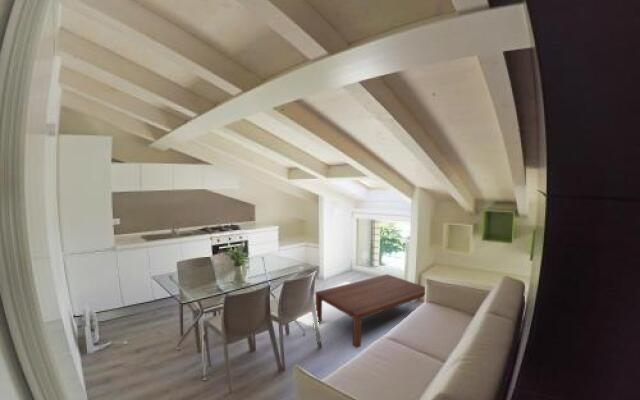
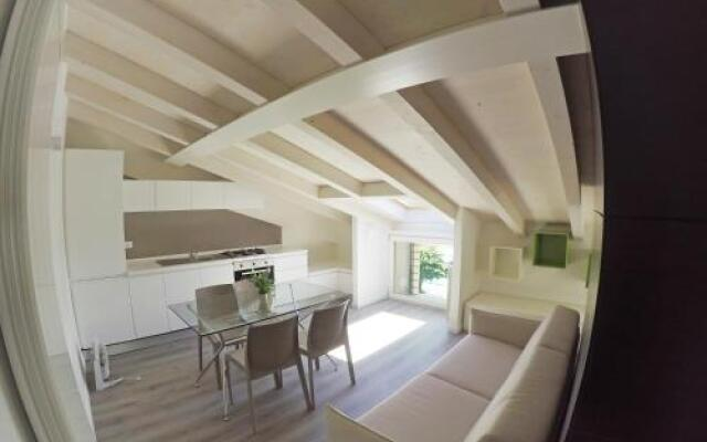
- coffee table (374, 304)
